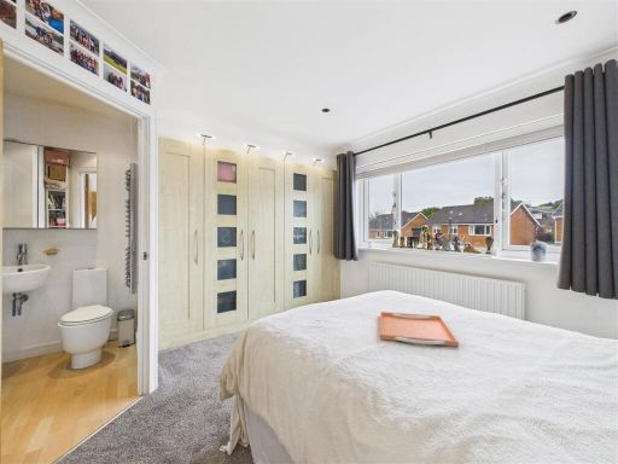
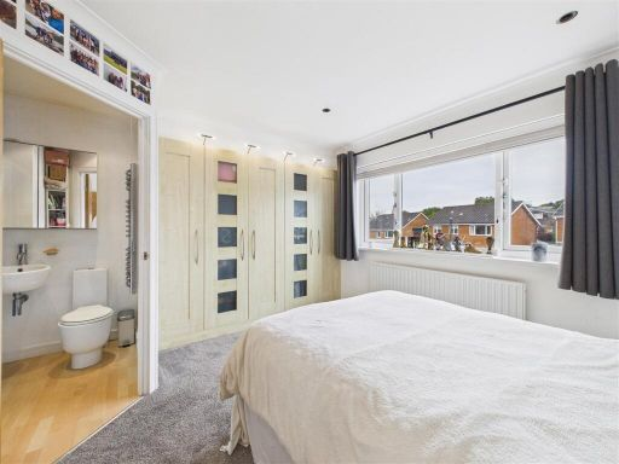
- serving tray (413, 326)
